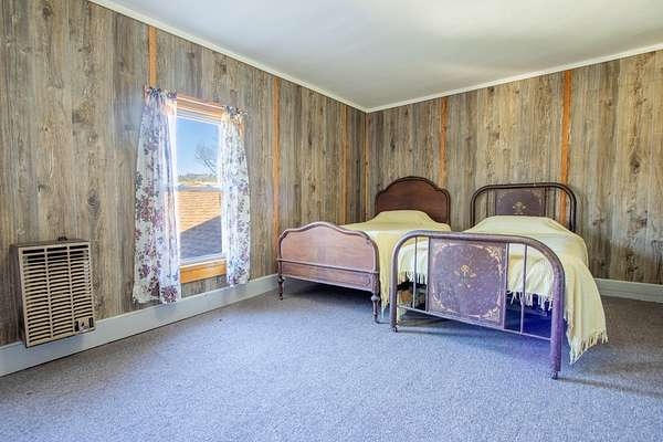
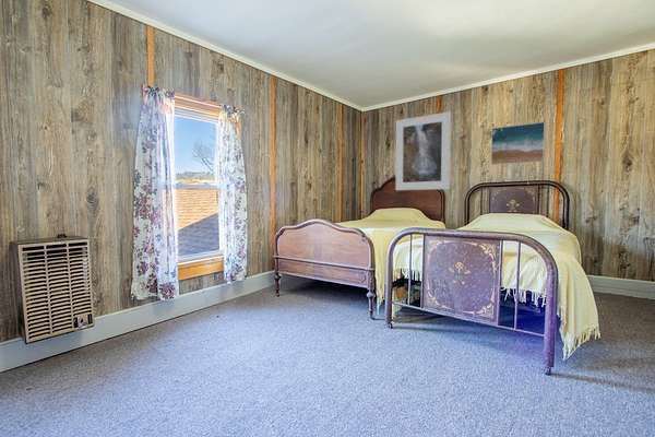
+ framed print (516, 144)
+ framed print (421, 153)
